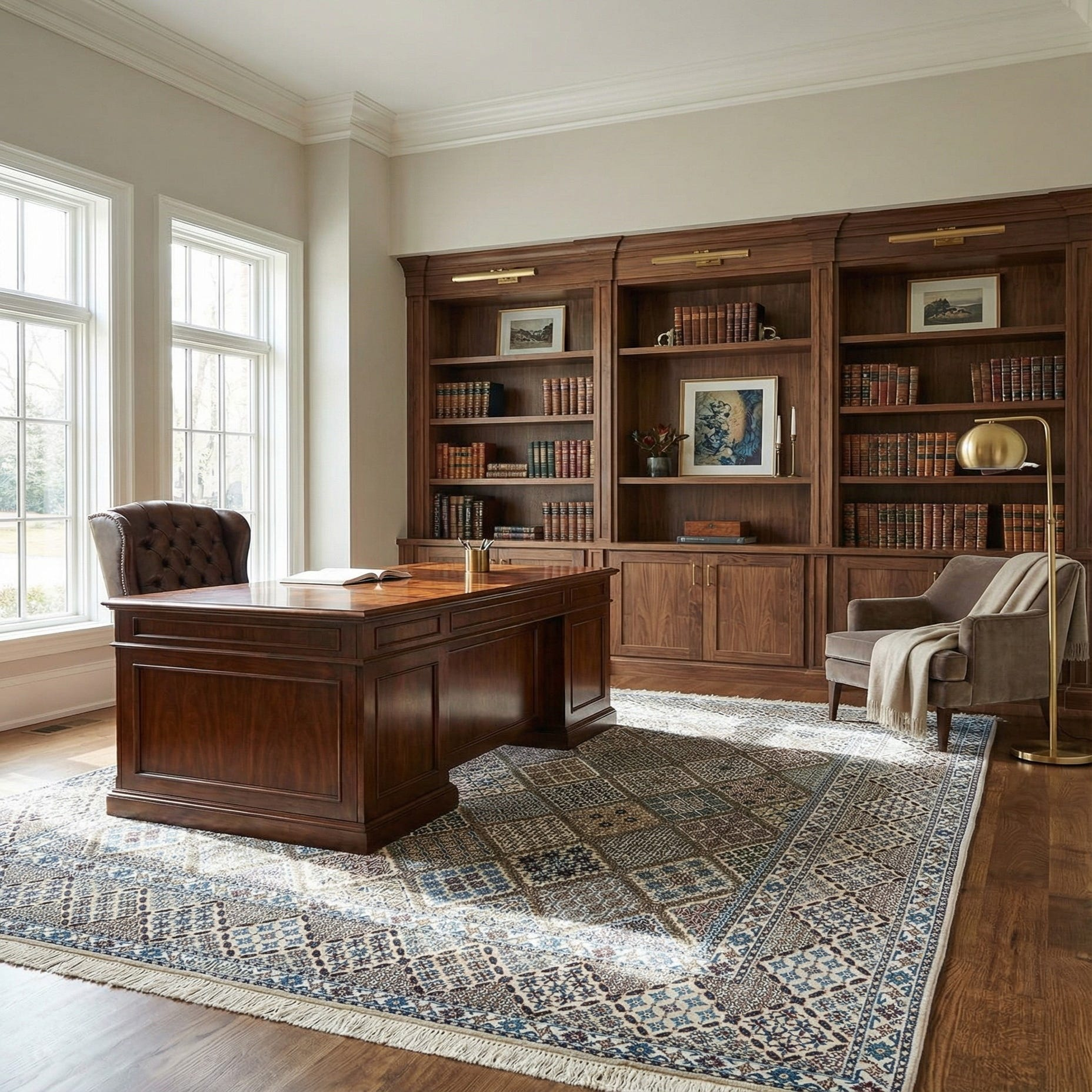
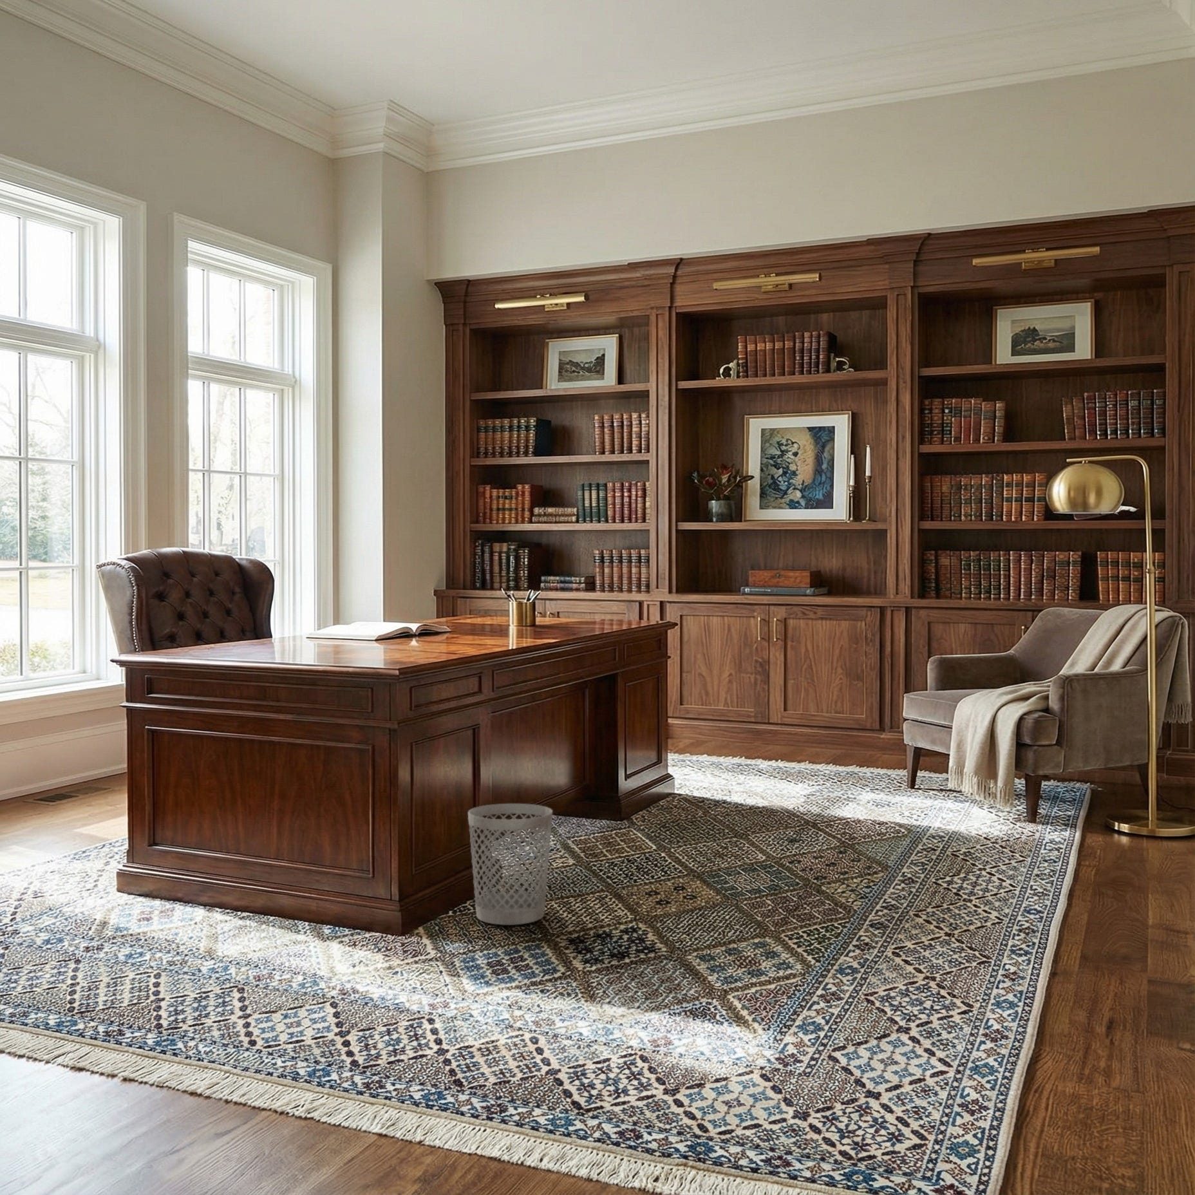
+ wastebasket (510, 862)
